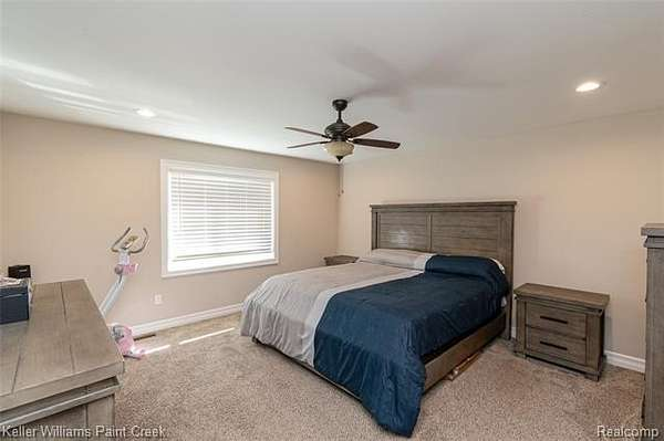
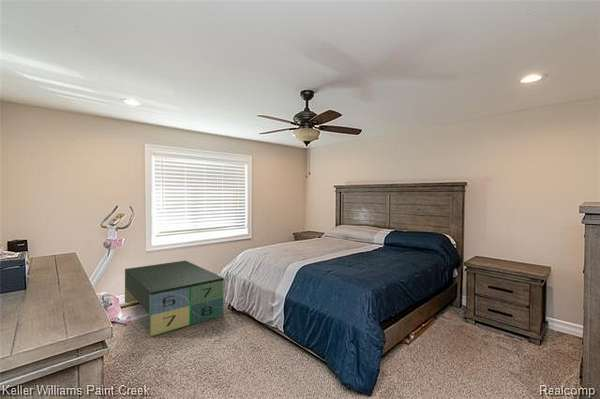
+ bench (171, 290)
